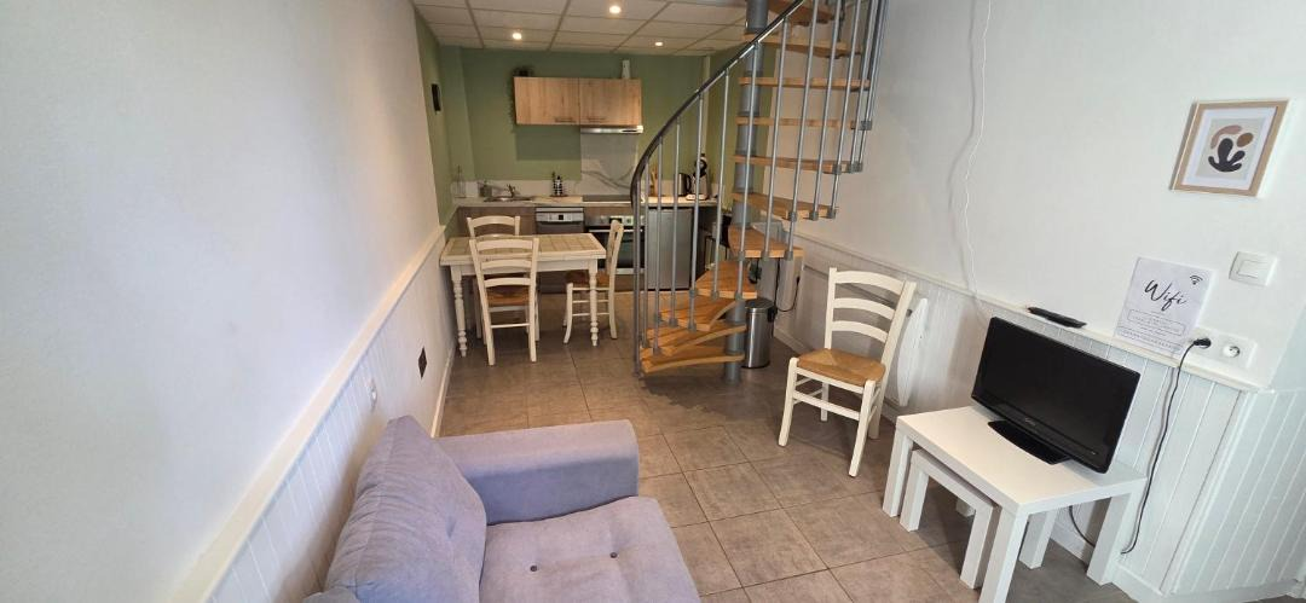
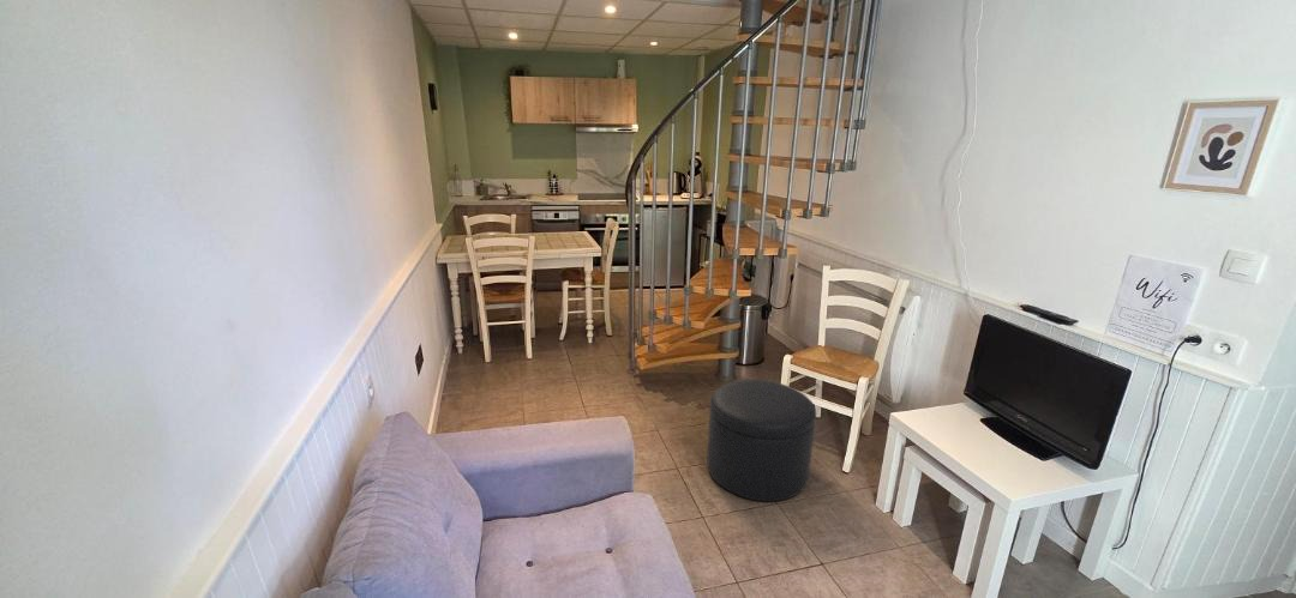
+ ottoman (760, 434)
